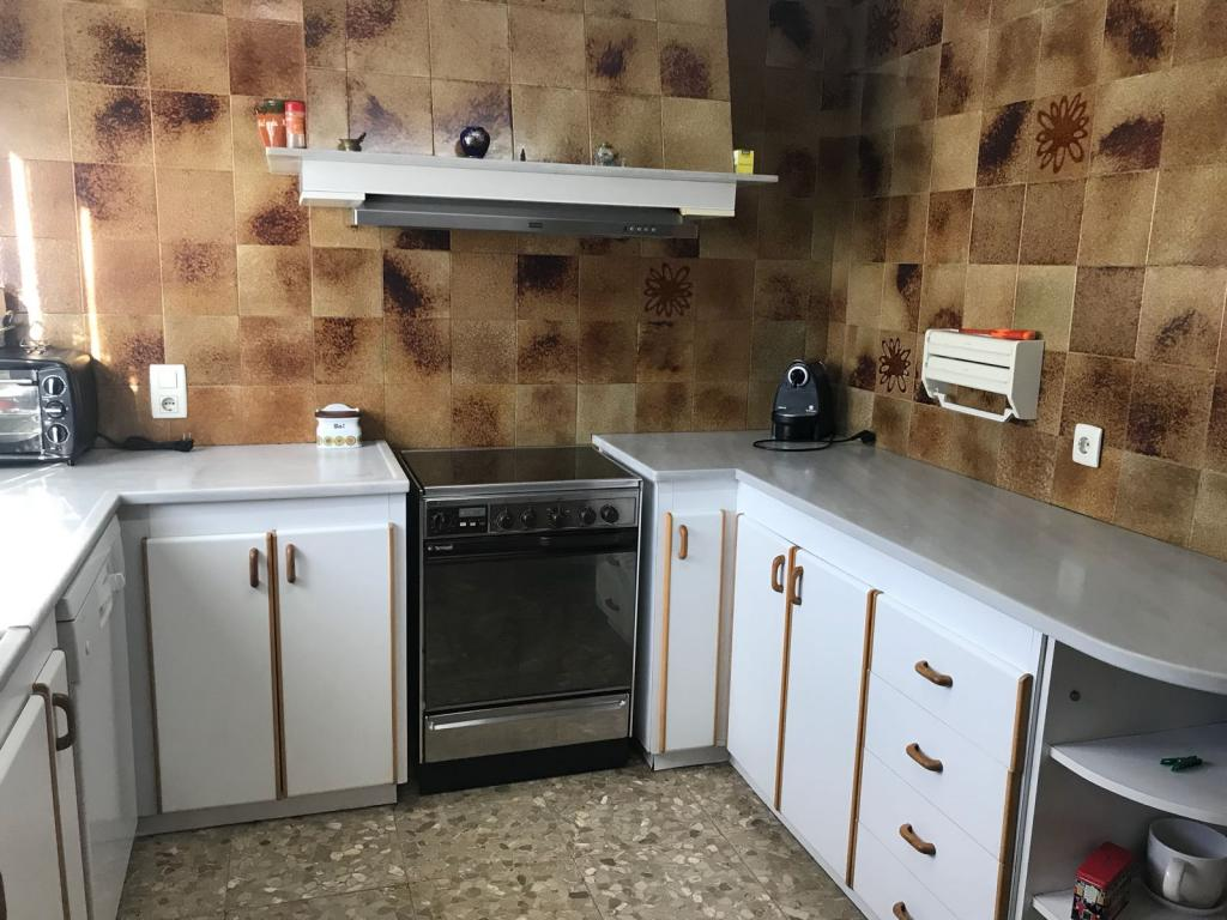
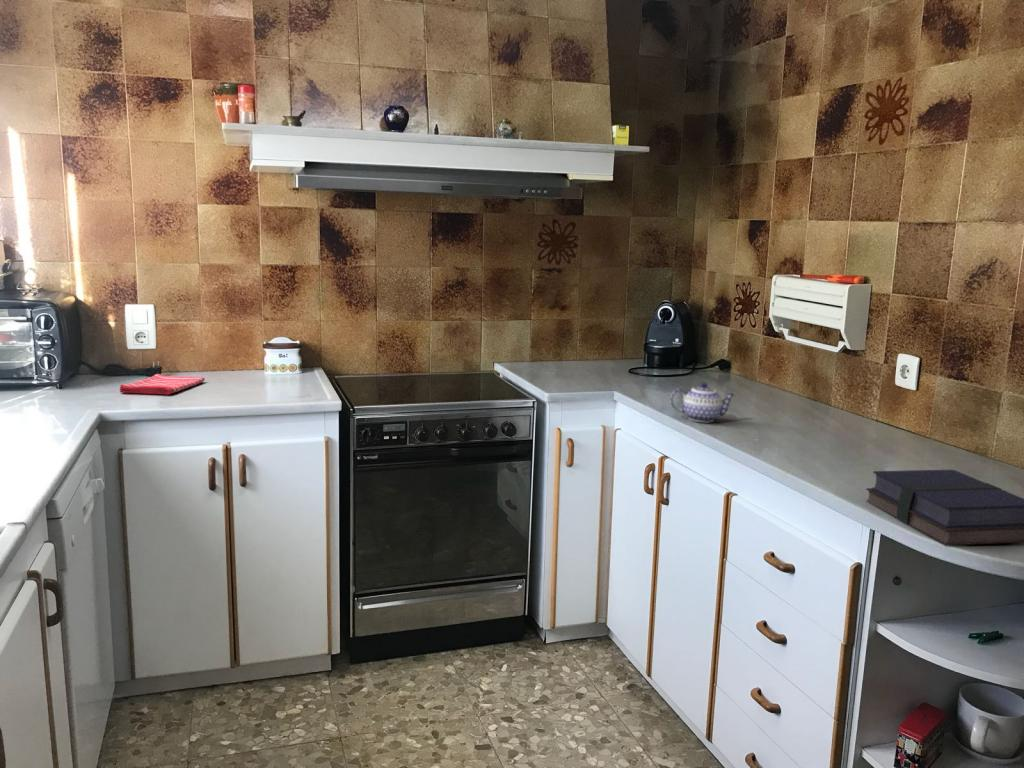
+ teapot (702, 401)
+ book (950, 503)
+ dish towel (163, 383)
